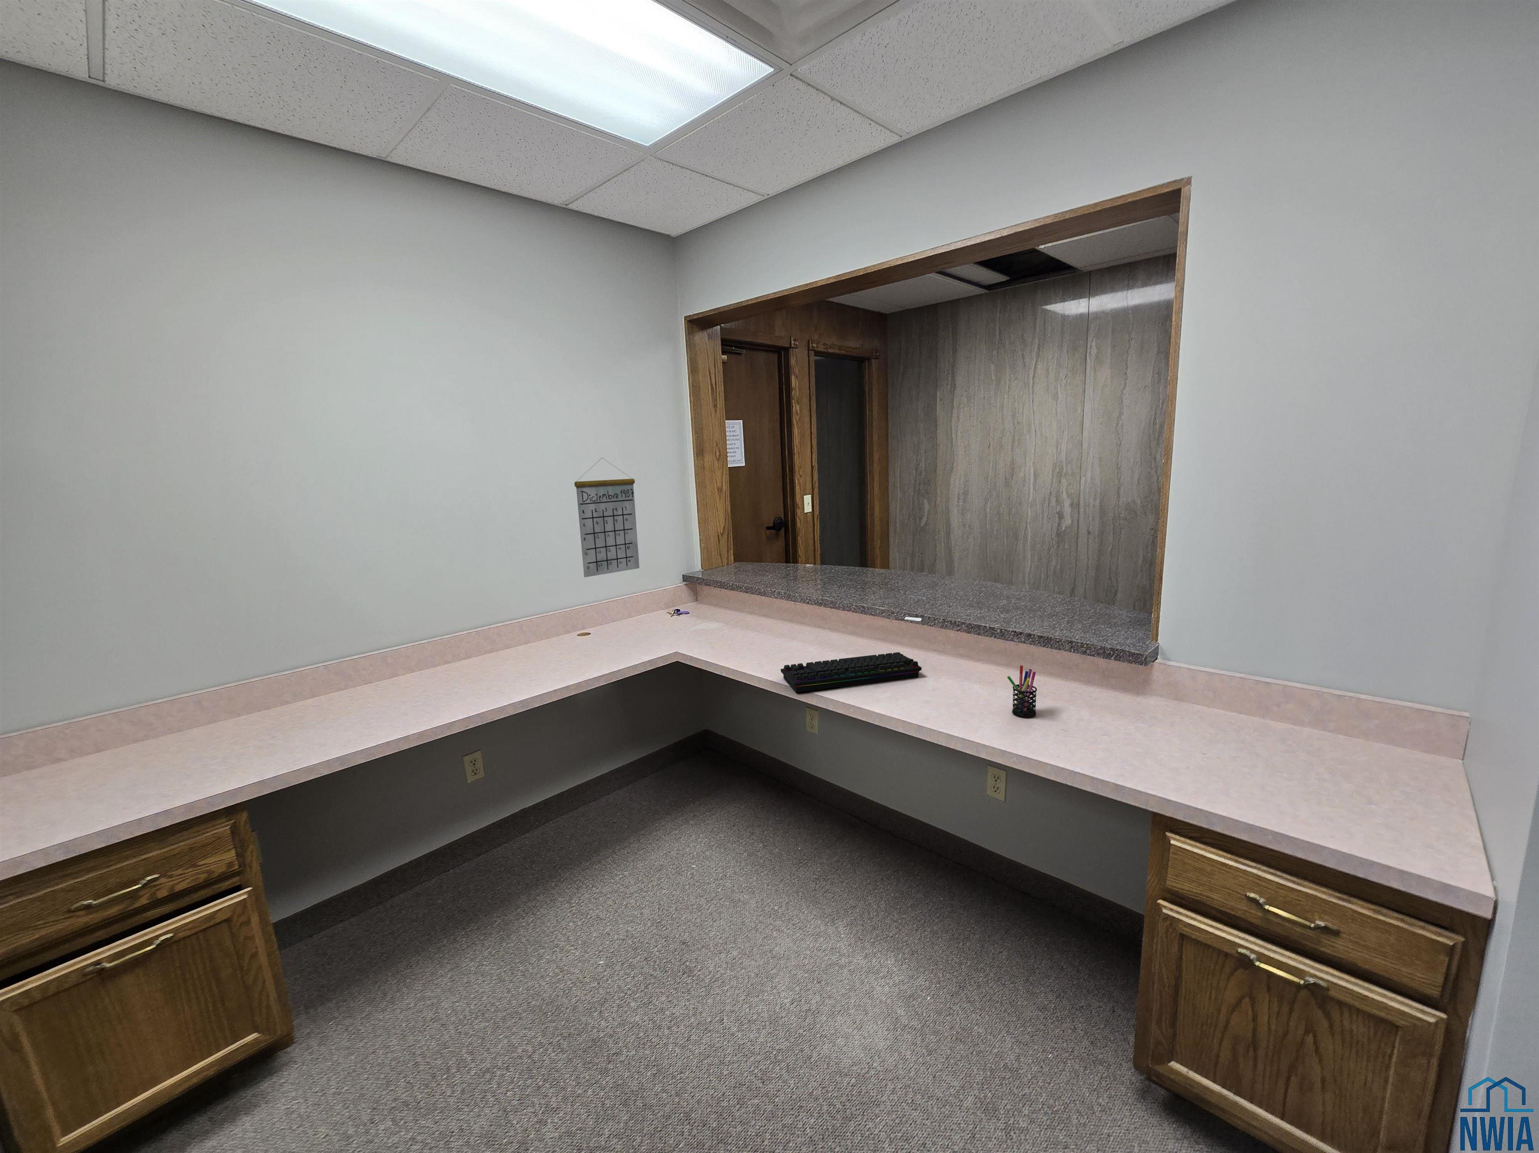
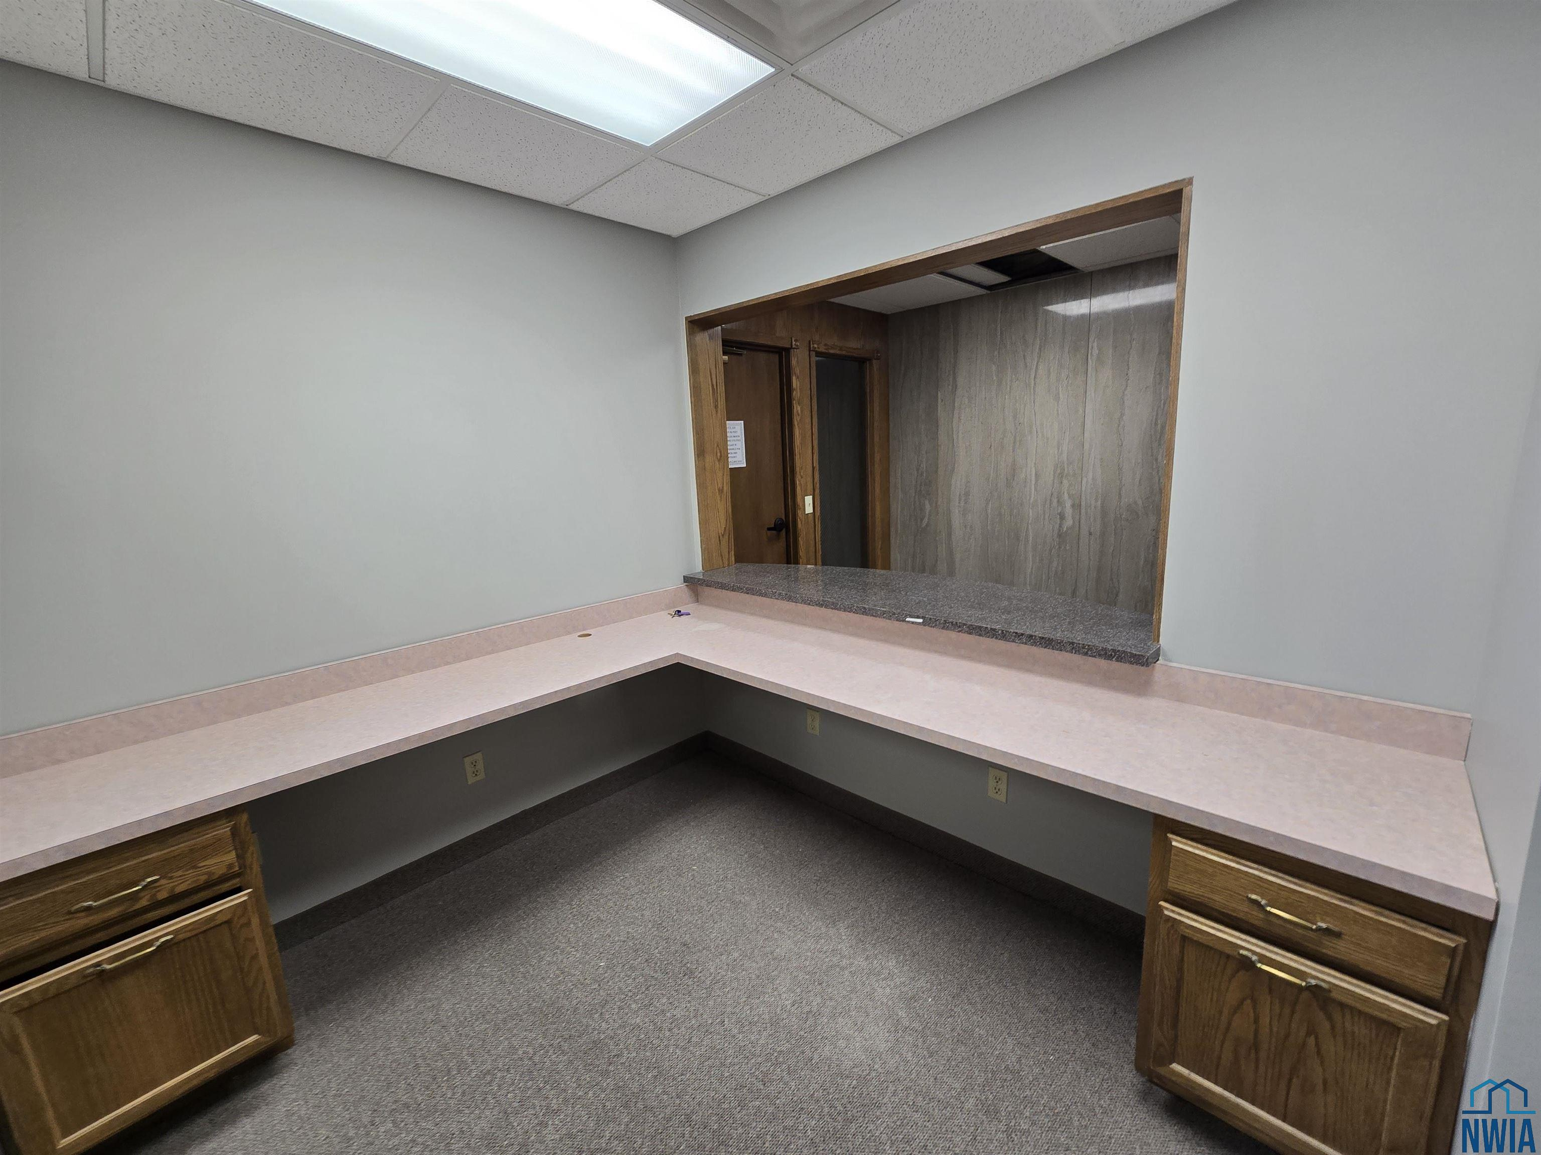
- keyboard (851, 670)
- calendar (608, 516)
- pen holder (1022, 690)
